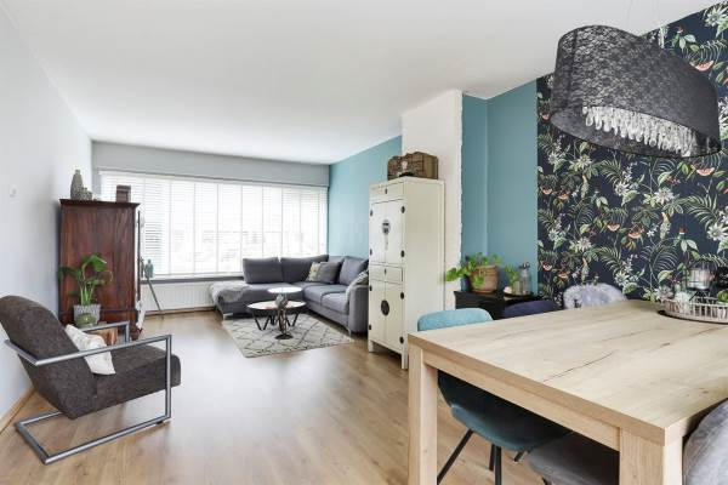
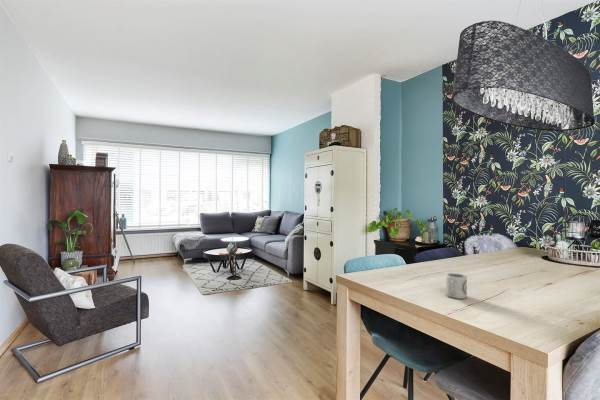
+ cup (455, 286)
